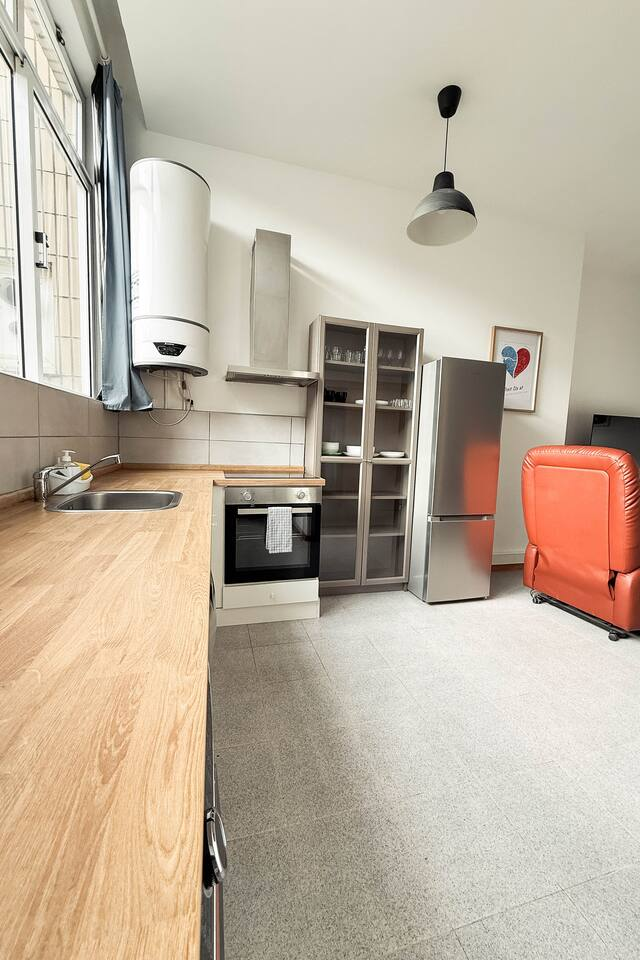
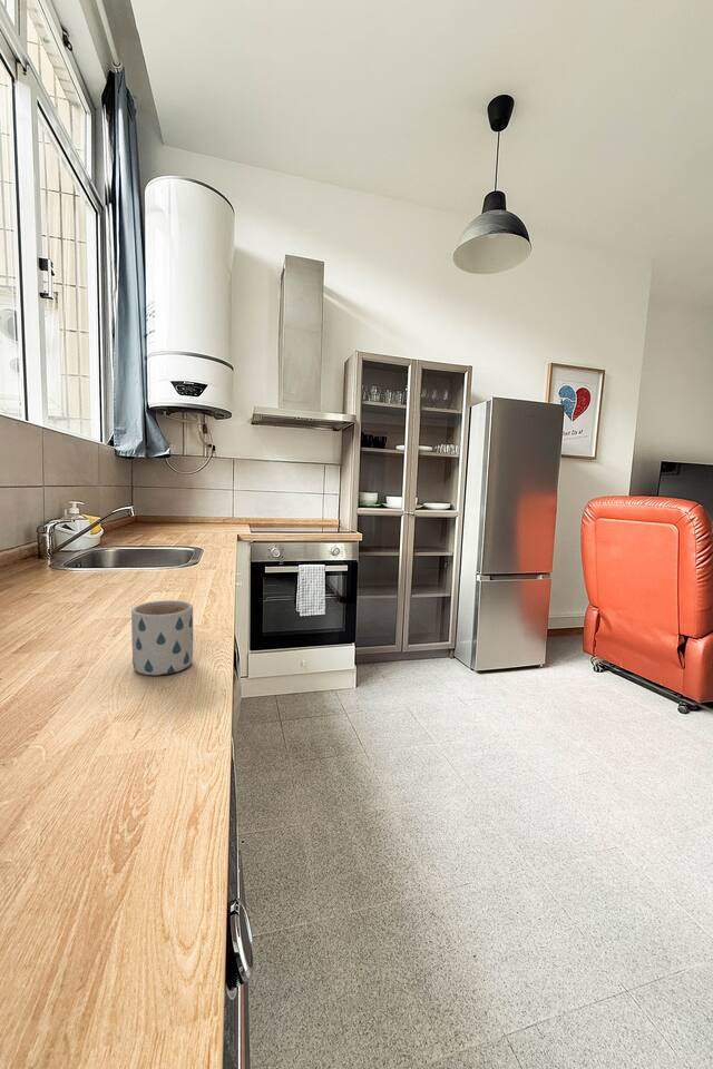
+ mug (162, 632)
